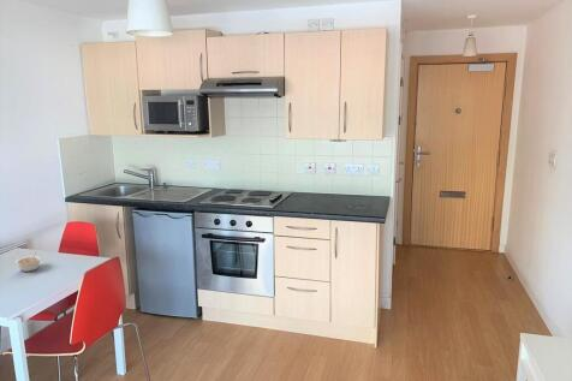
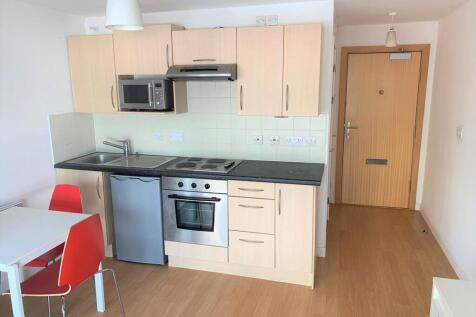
- legume (28, 262)
